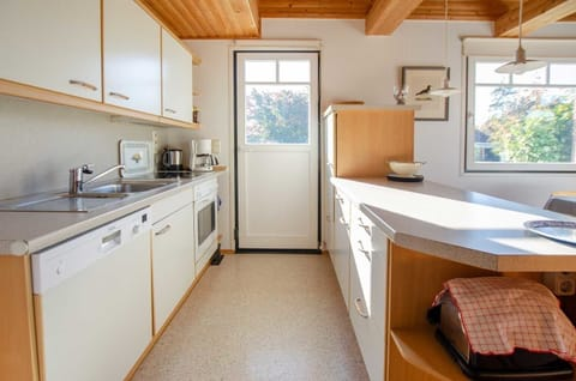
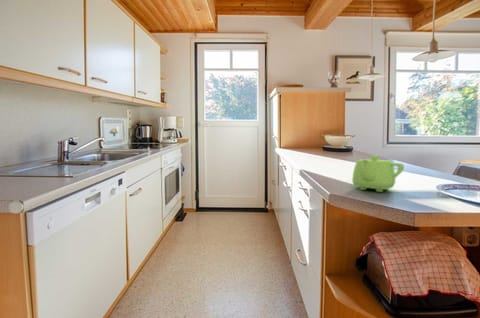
+ teapot (378, 172)
